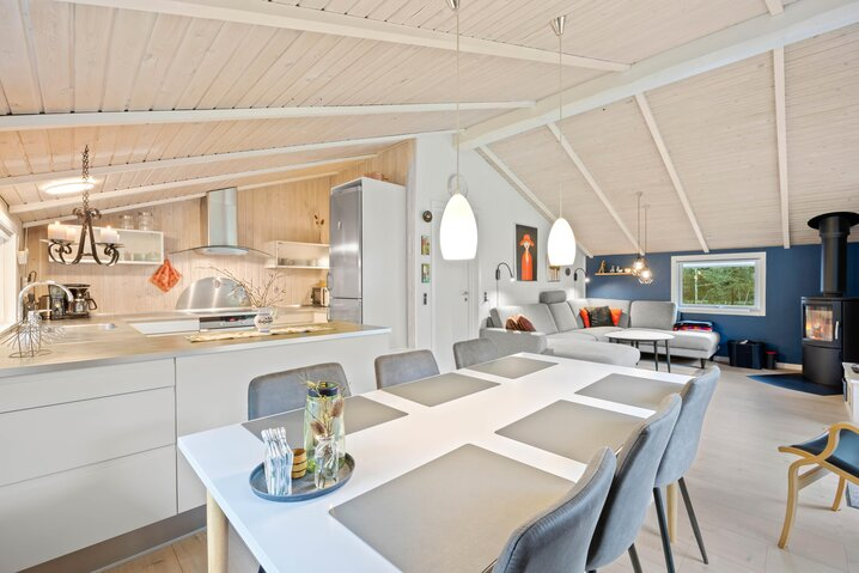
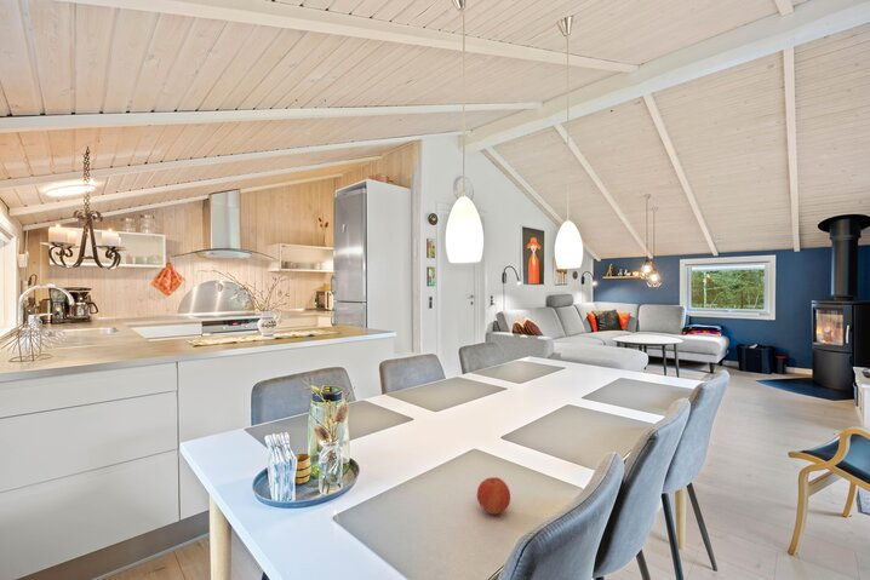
+ apple (493, 494)
